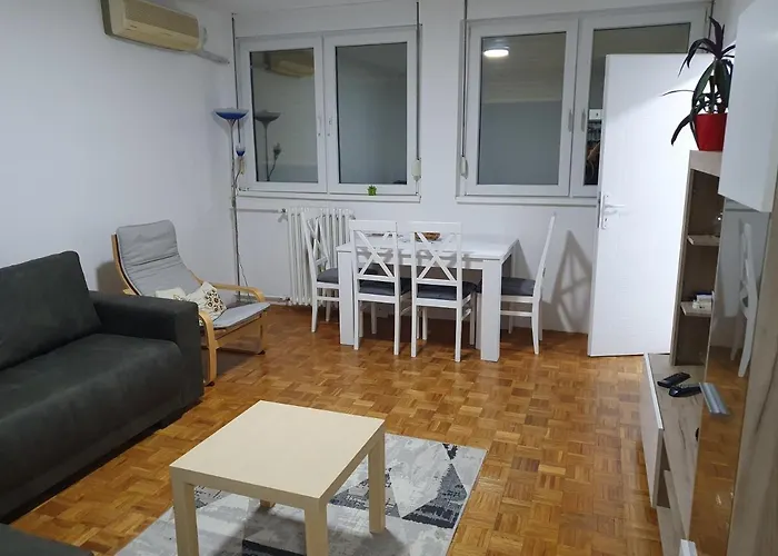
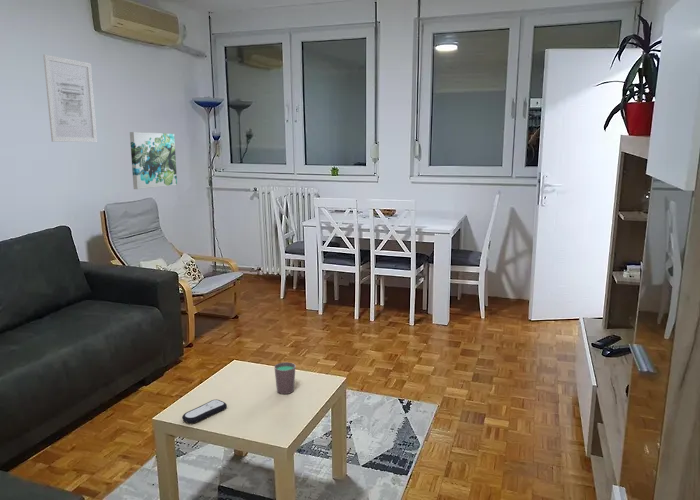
+ cup (285, 378)
+ wall art (154, 160)
+ wall art (71, 101)
+ remote control (204, 410)
